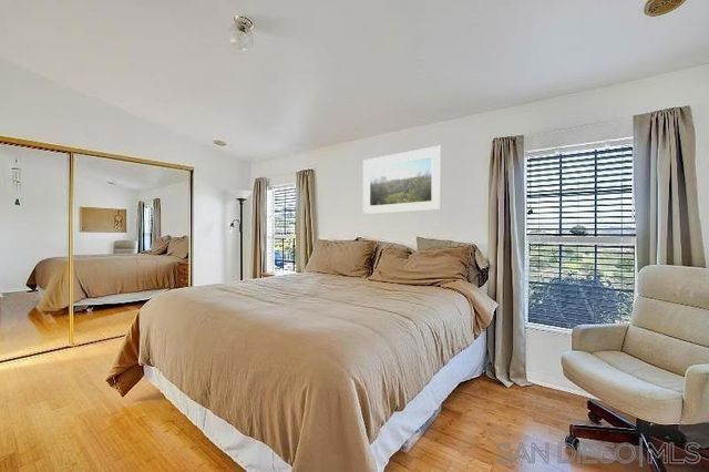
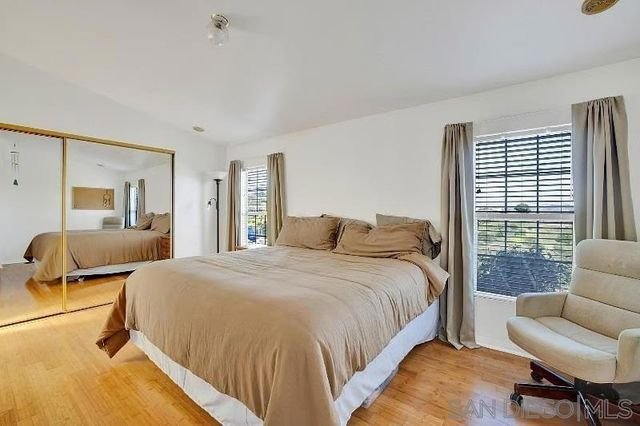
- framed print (399, 183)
